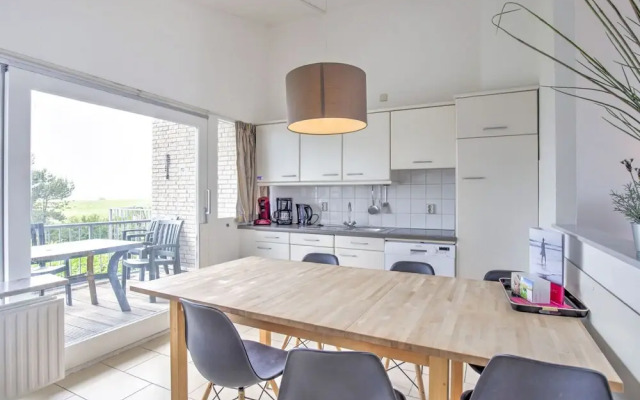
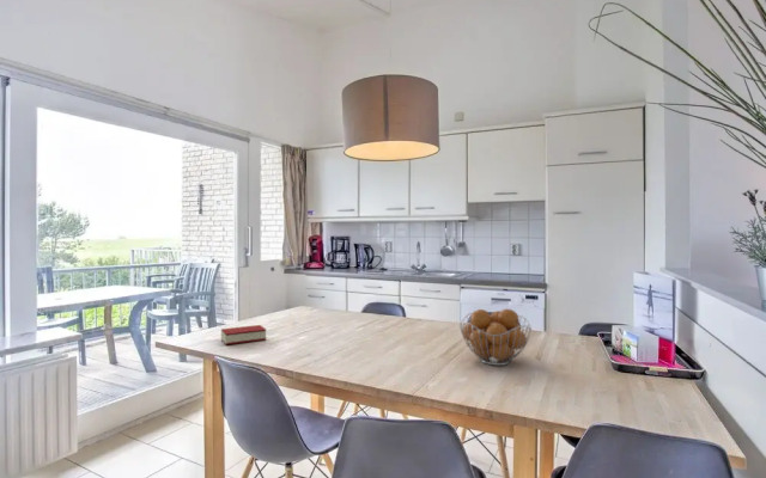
+ fruit basket (494, 335)
+ book (243, 333)
